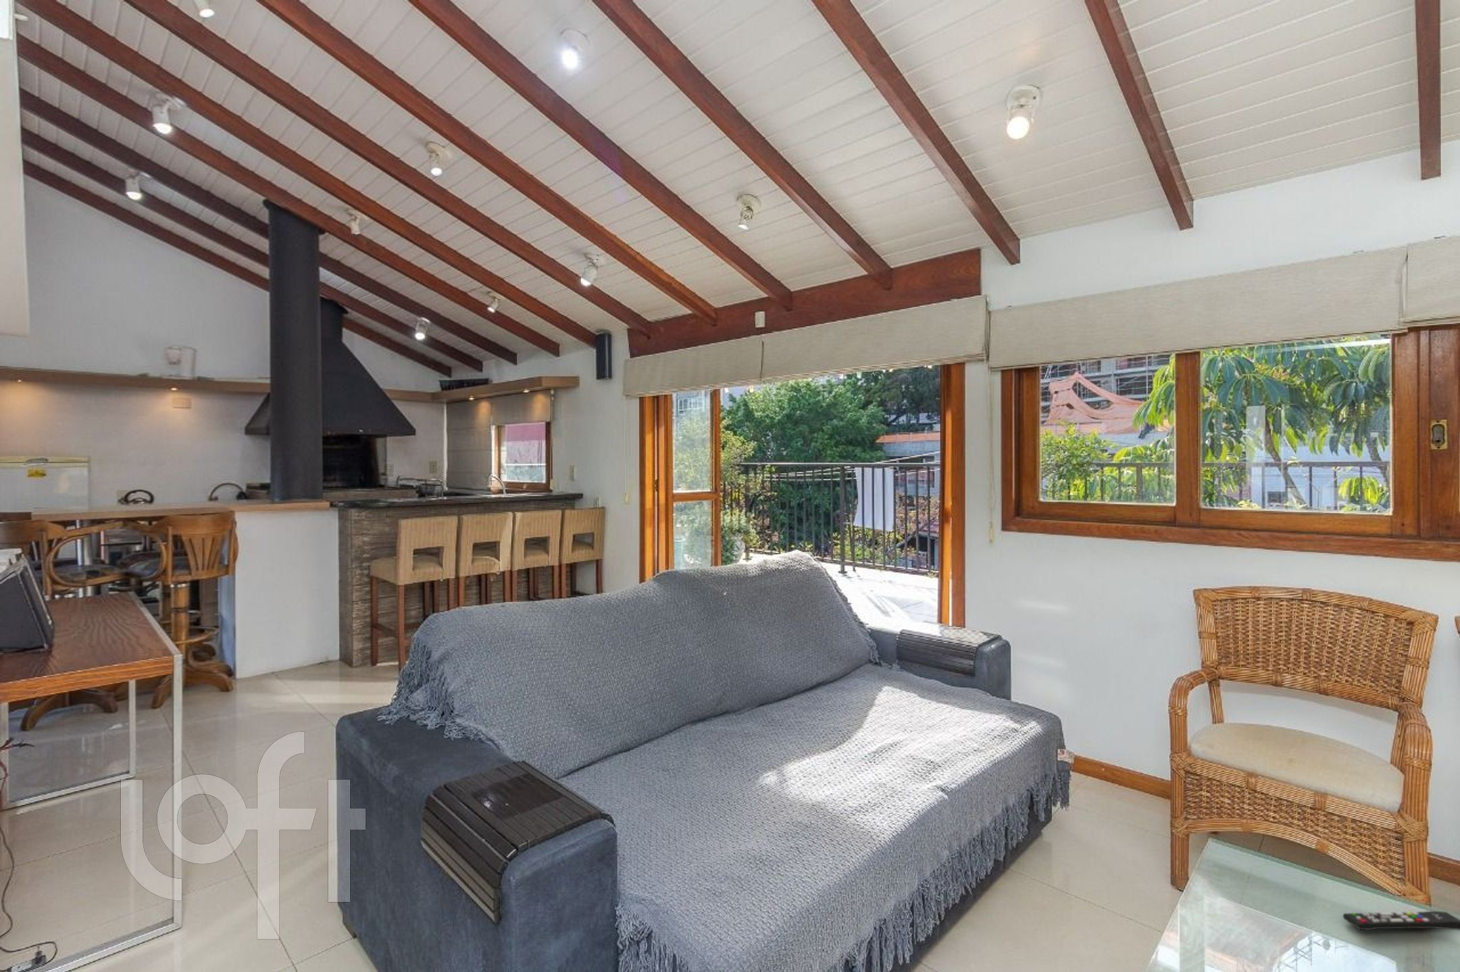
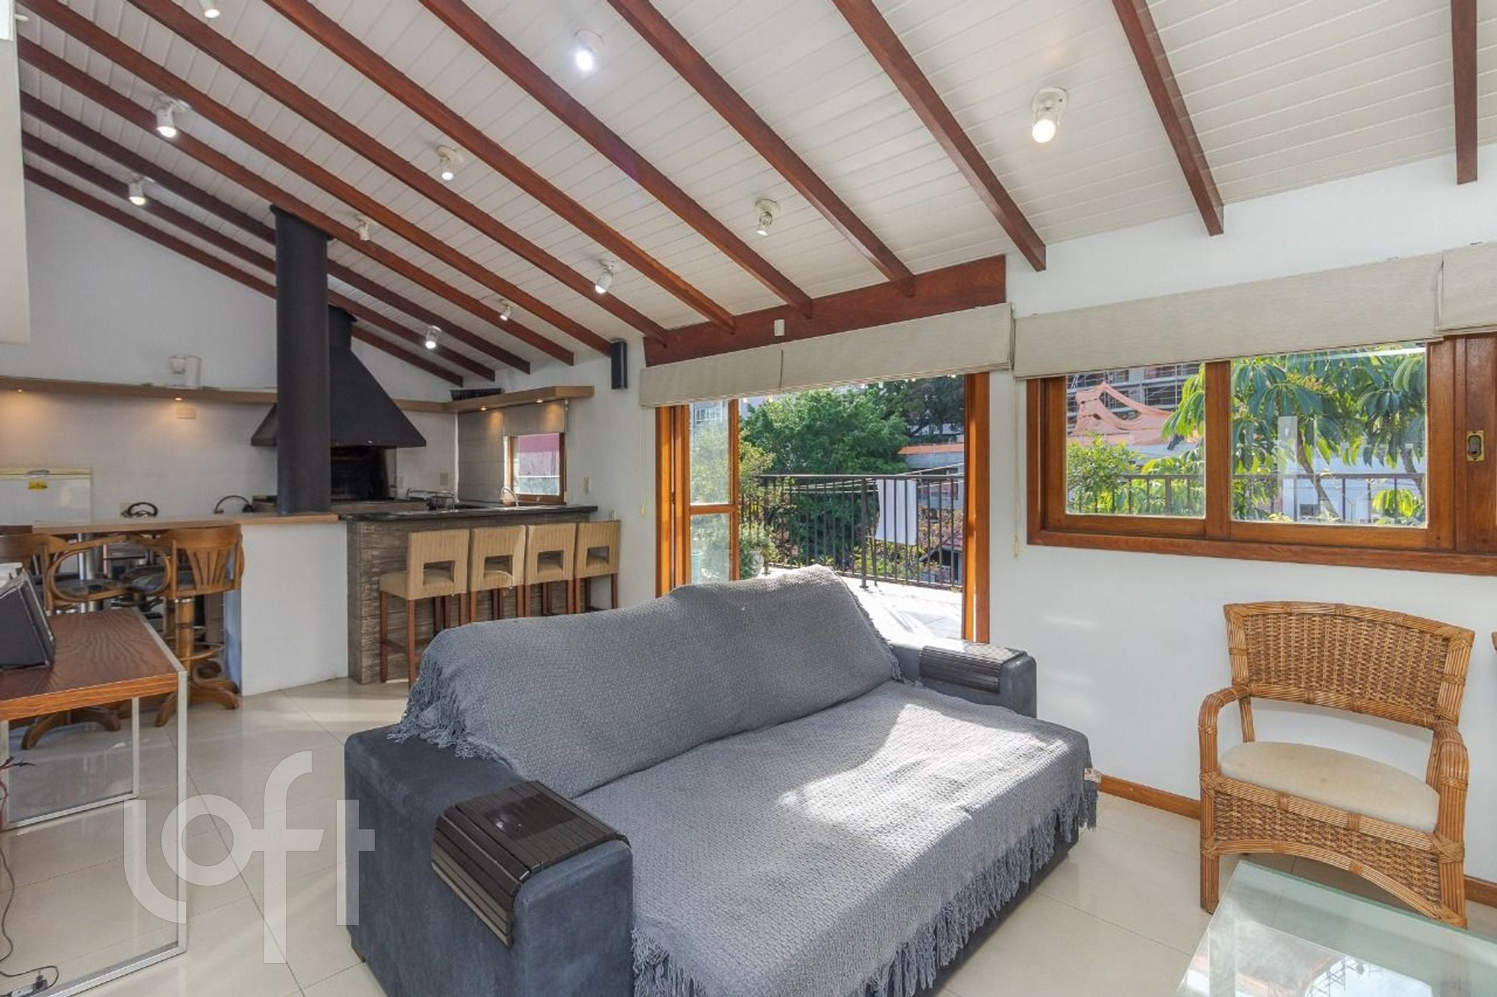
- remote control (1404, 921)
